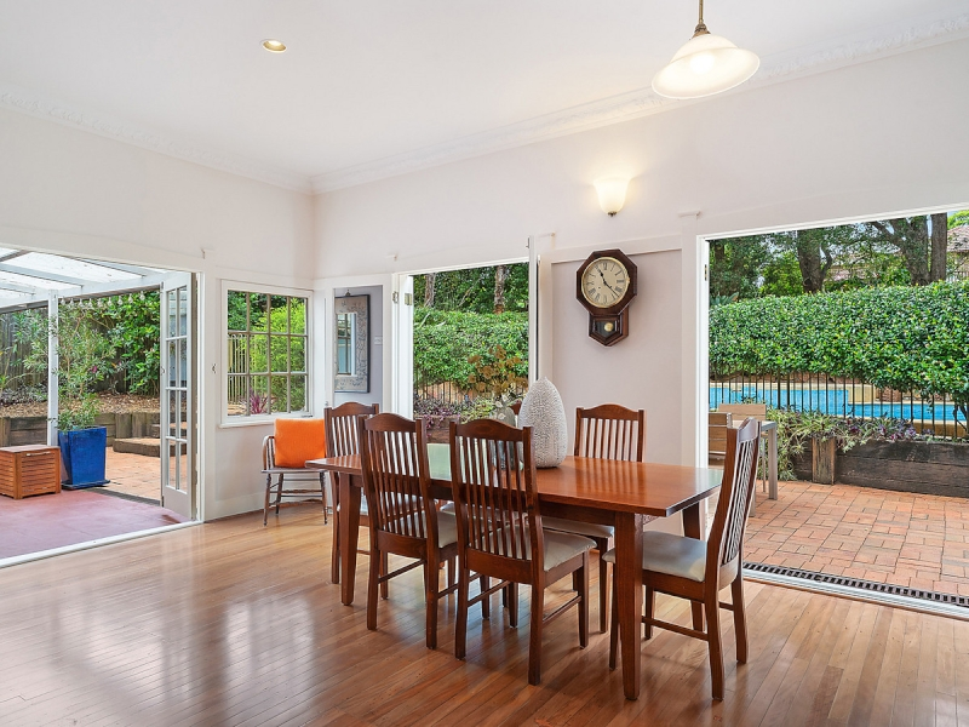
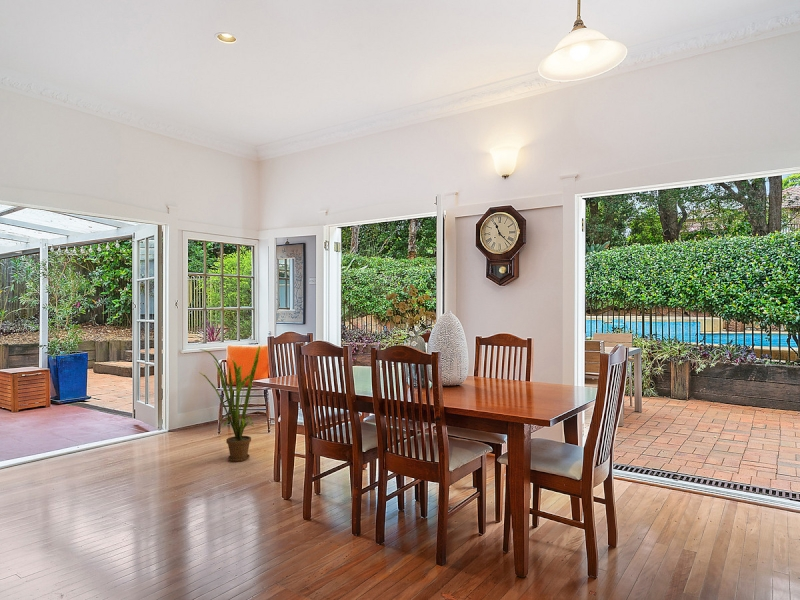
+ house plant (233, 404)
